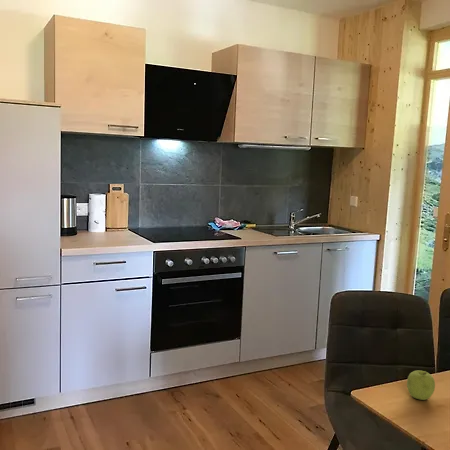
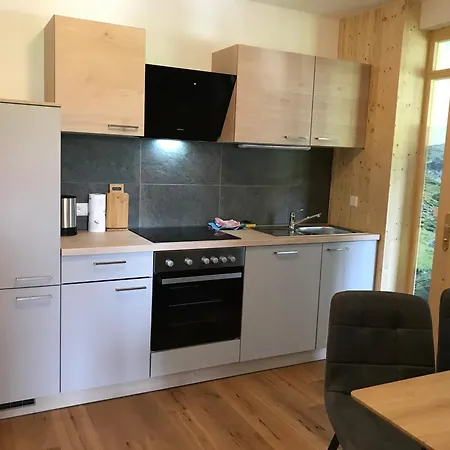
- fruit (420, 383)
